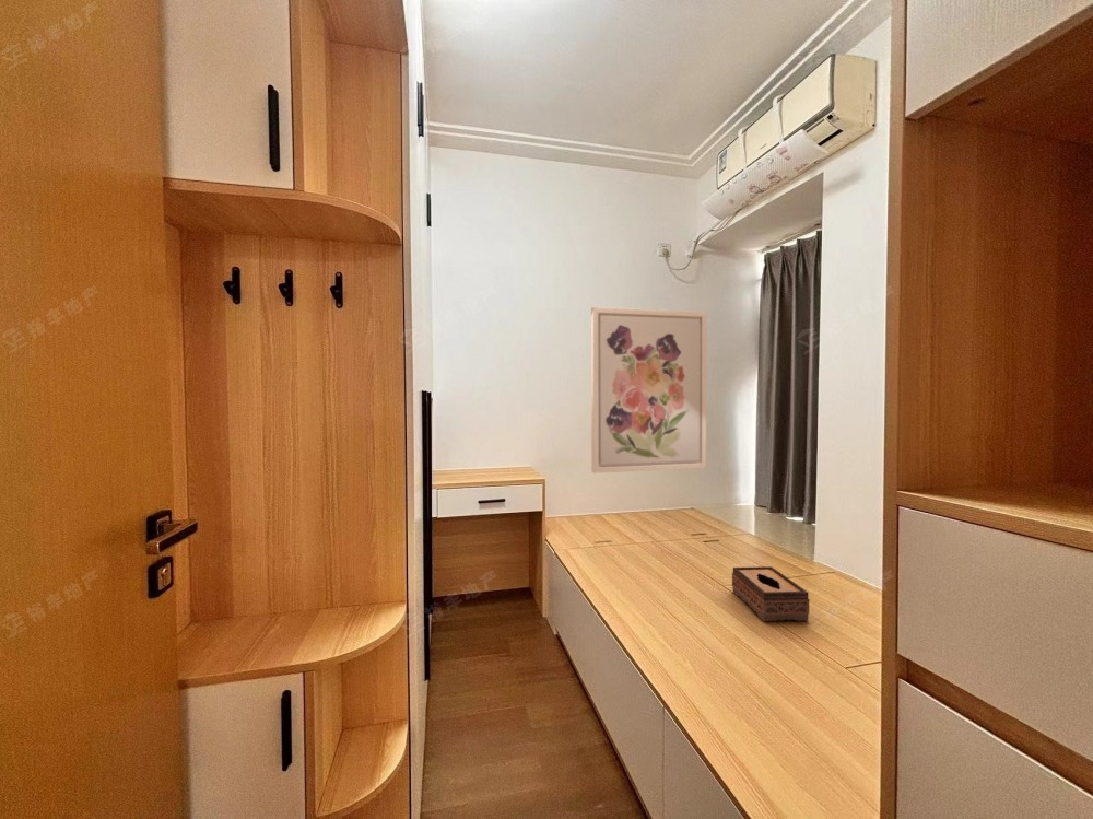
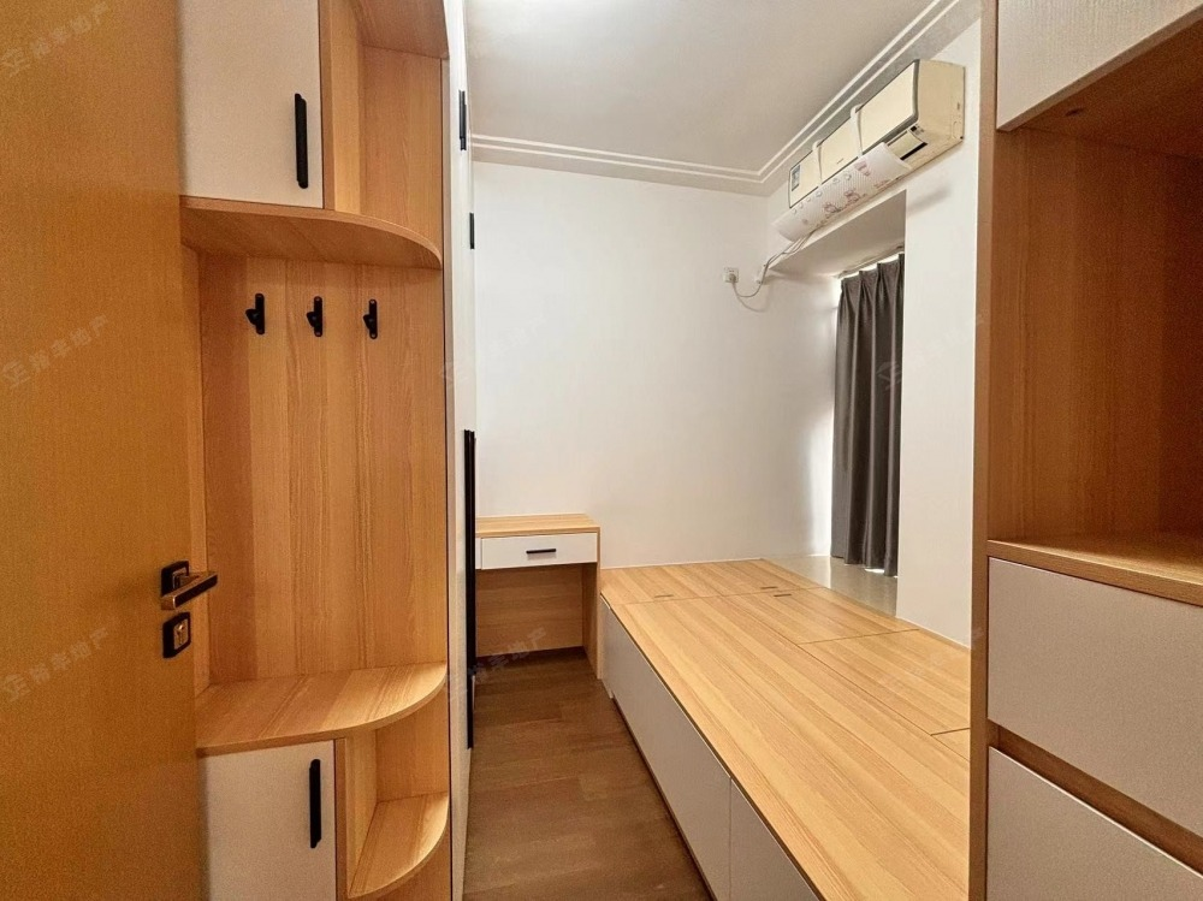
- tissue box (767, 592)
- wall art (649, 390)
